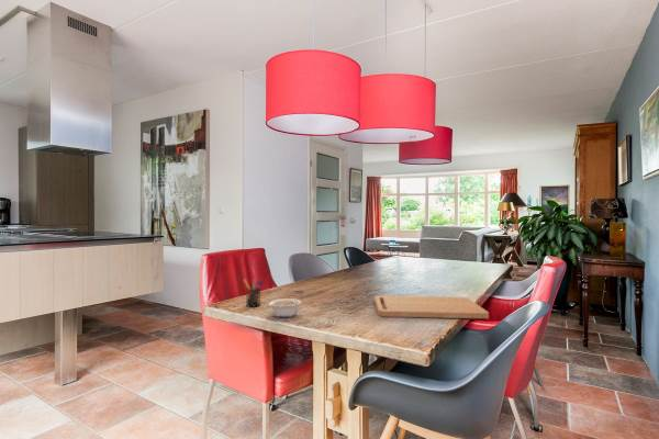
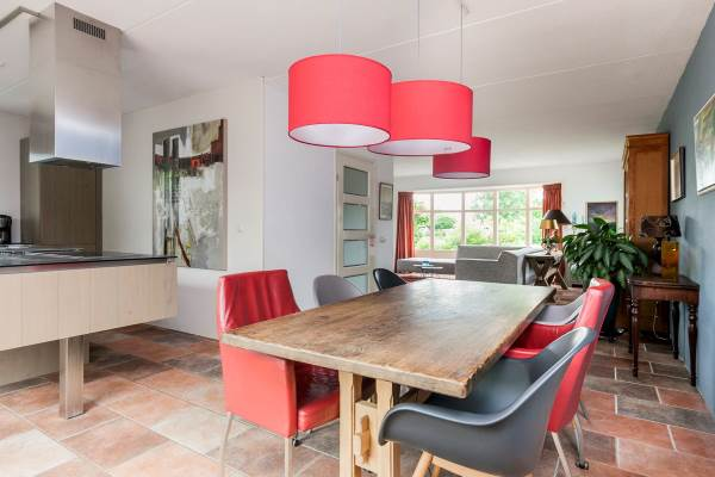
- cutting board (426, 305)
- pen holder (254, 290)
- legume (284, 307)
